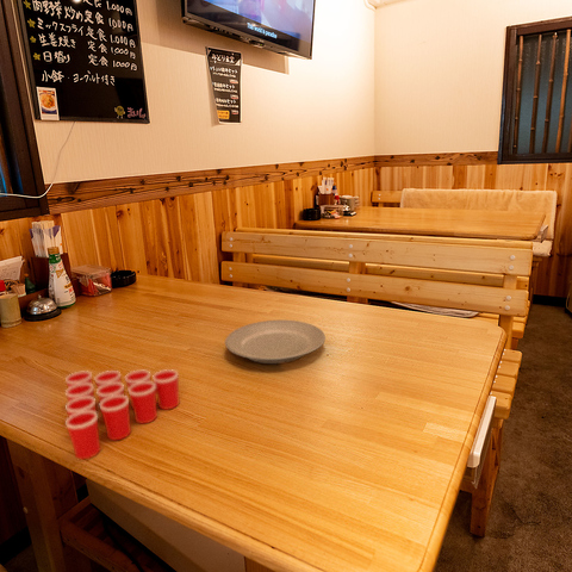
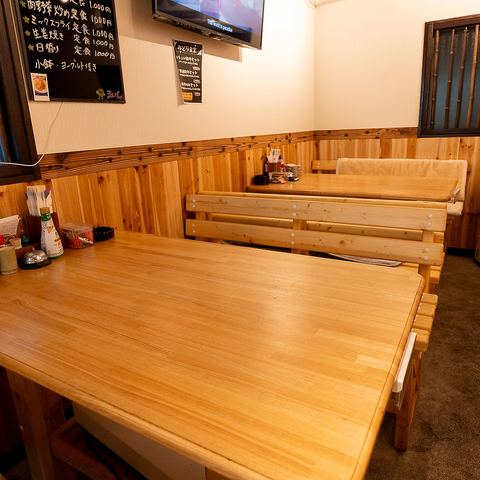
- cup (126, 399)
- plate (275, 343)
